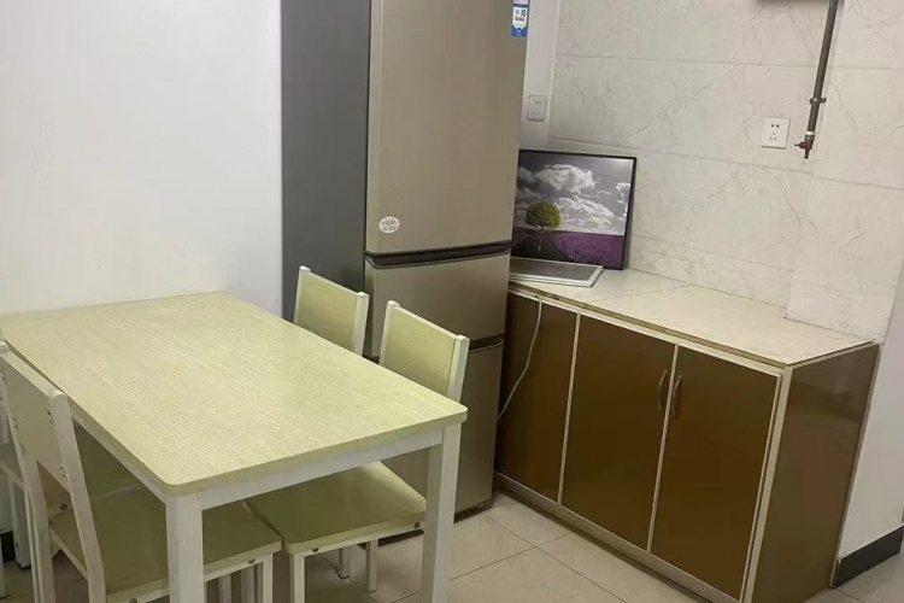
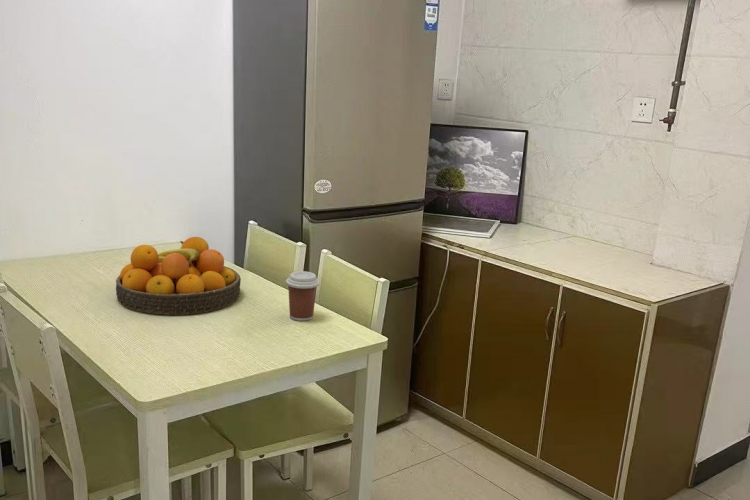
+ coffee cup (302, 295)
+ fruit bowl (179, 269)
